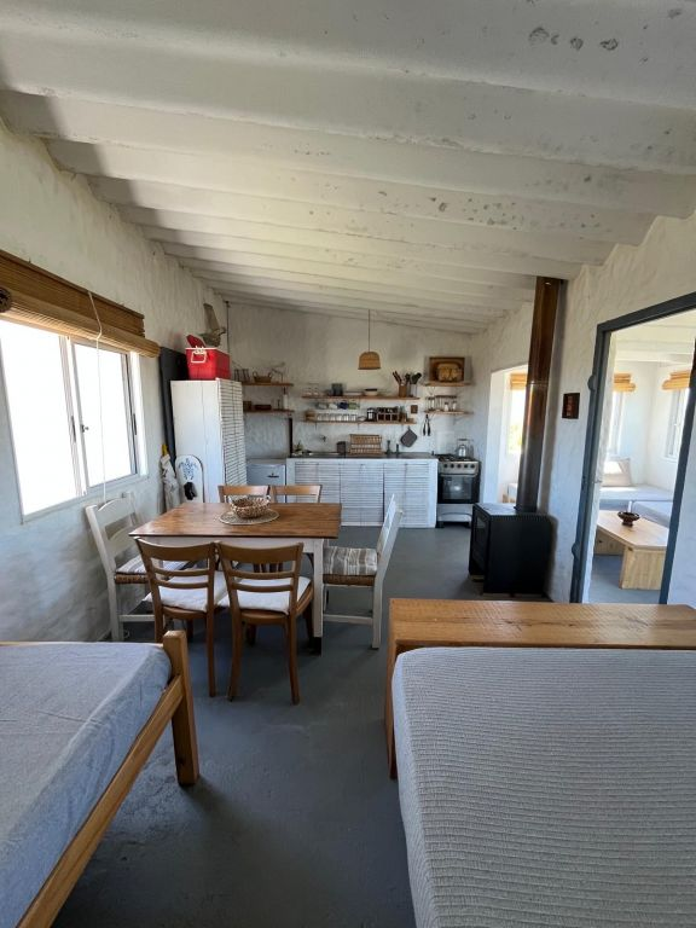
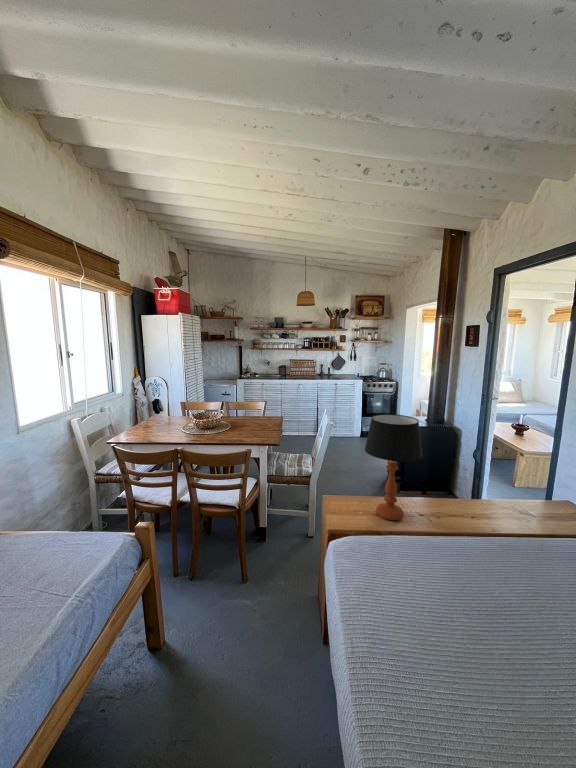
+ table lamp (392, 467)
